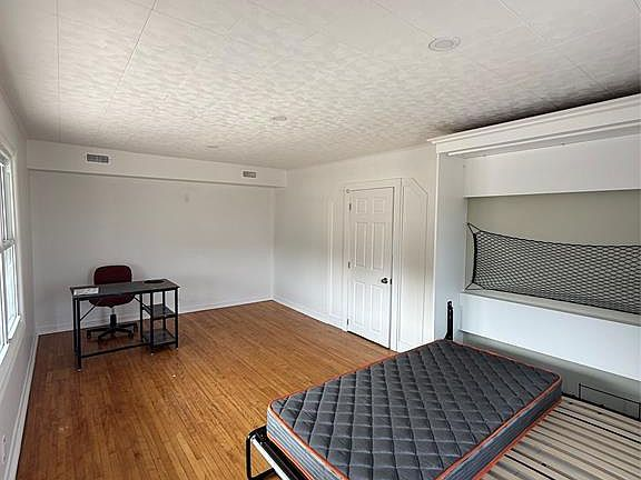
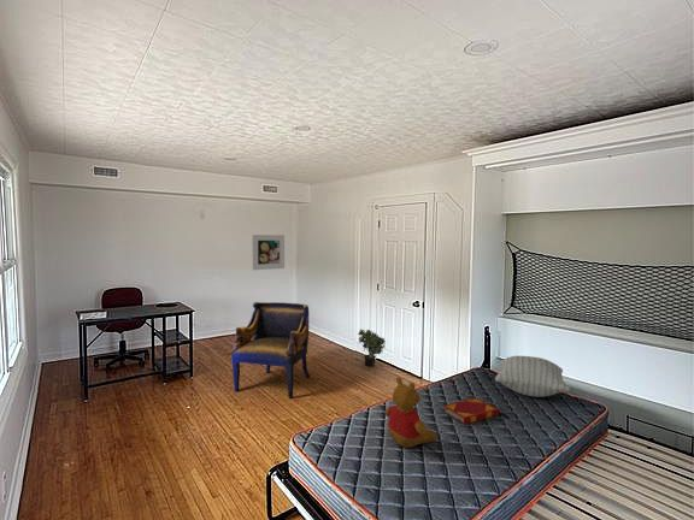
+ armchair (275, 343)
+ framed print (269, 252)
+ hardback book (470, 410)
+ potted plant (369, 347)
+ pillow (529, 374)
+ teddy bear (411, 409)
